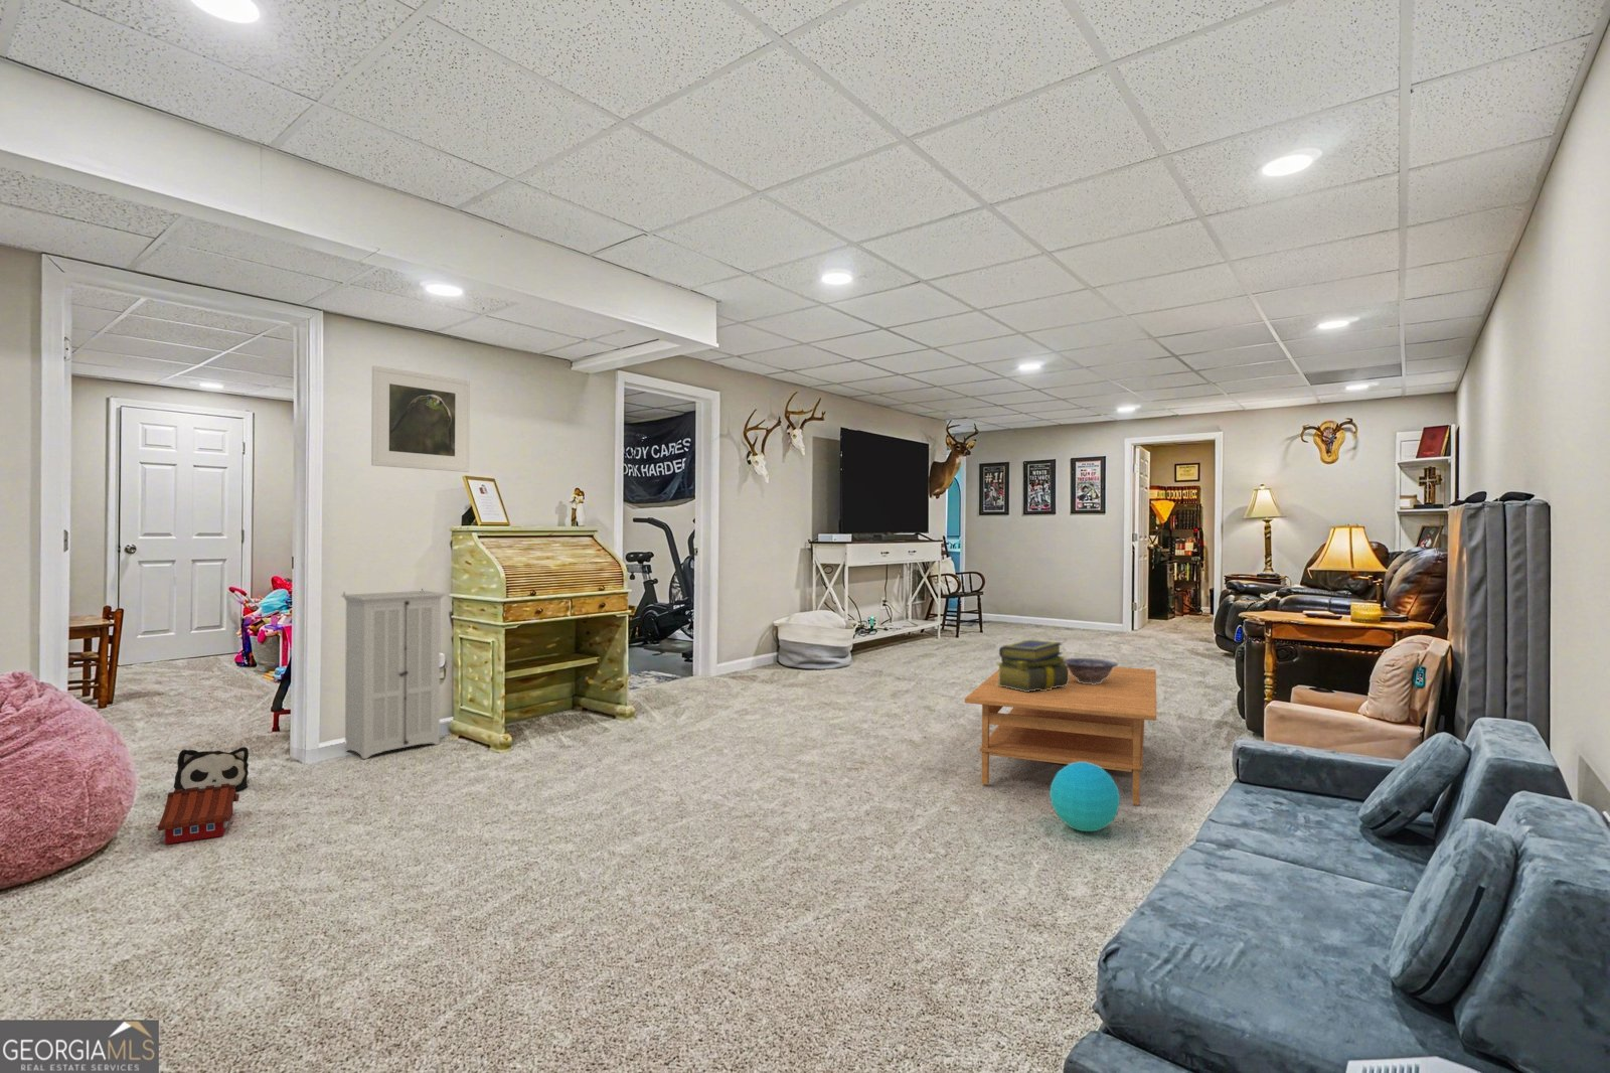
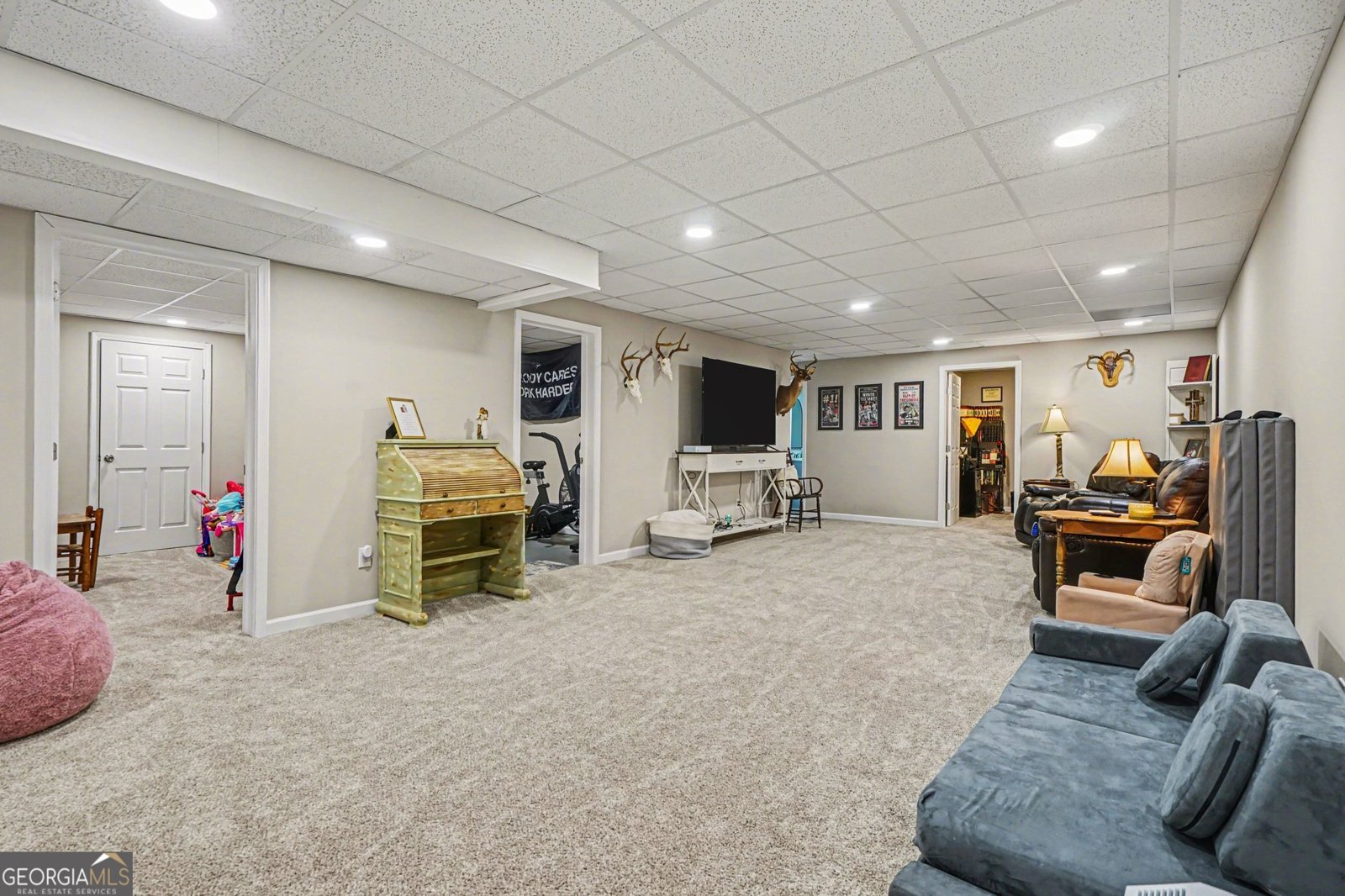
- plush toy (207, 765)
- toy house (200, 808)
- decorative bowl (1089, 672)
- coffee table (1069, 722)
- storage cabinet (395, 669)
- stack of books (1032, 665)
- ball (1083, 796)
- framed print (423, 420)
